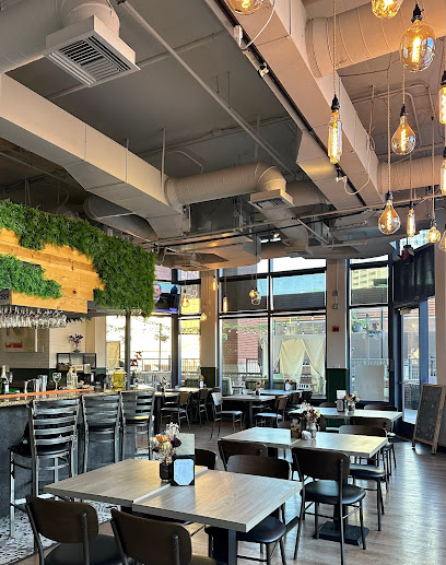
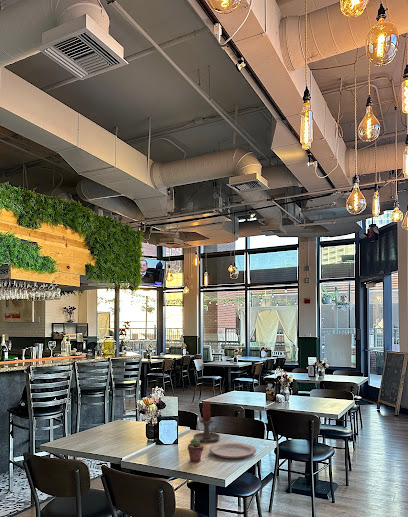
+ potted succulent (195, 449)
+ plate (232, 451)
+ candle holder (208, 419)
